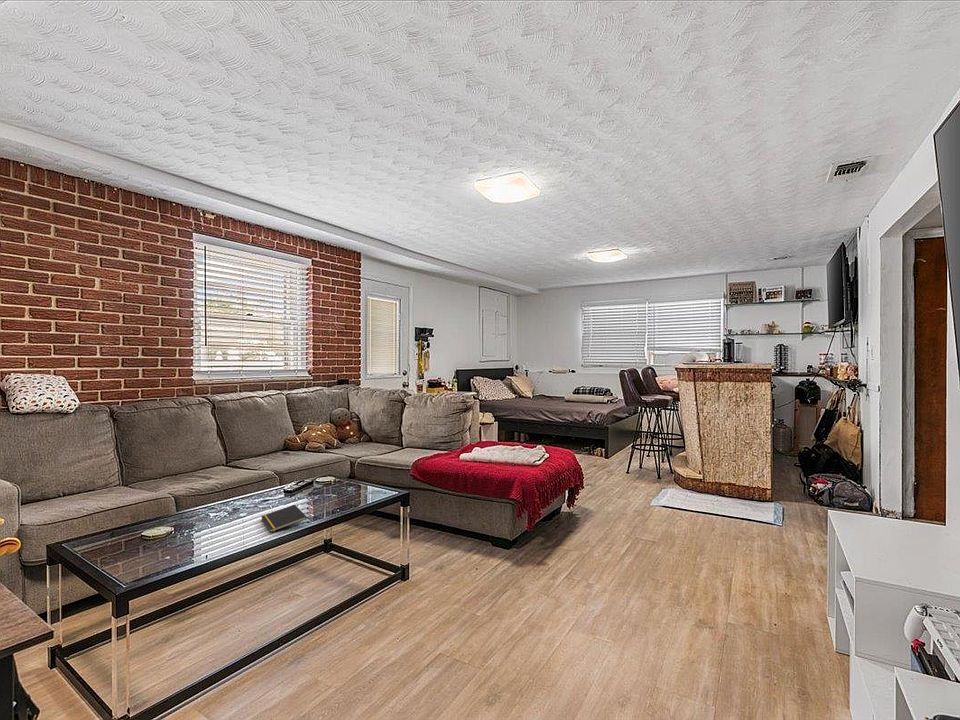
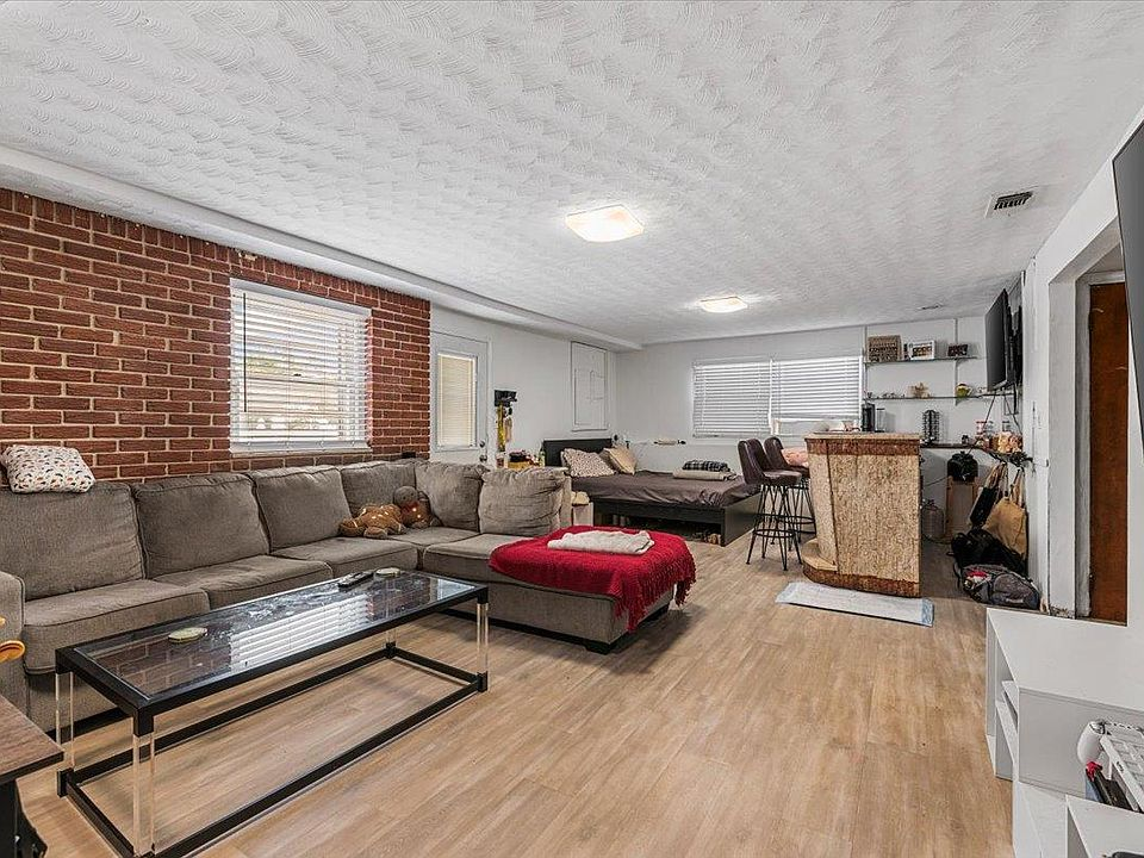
- notepad (283, 517)
